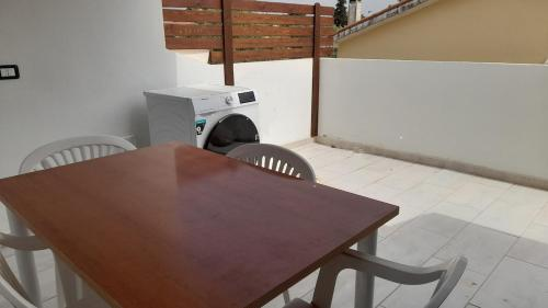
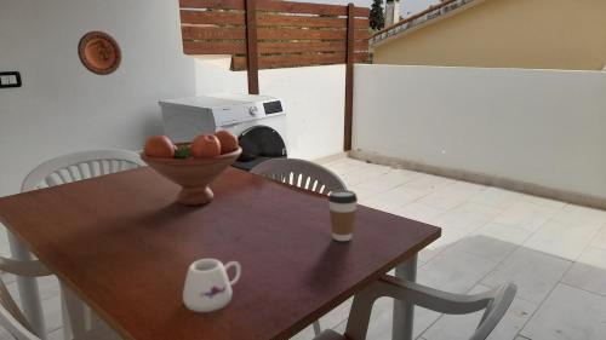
+ mug (213, 281)
+ fruit bowl (193, 165)
+ coffee cup (342, 215)
+ decorative plate (99, 53)
